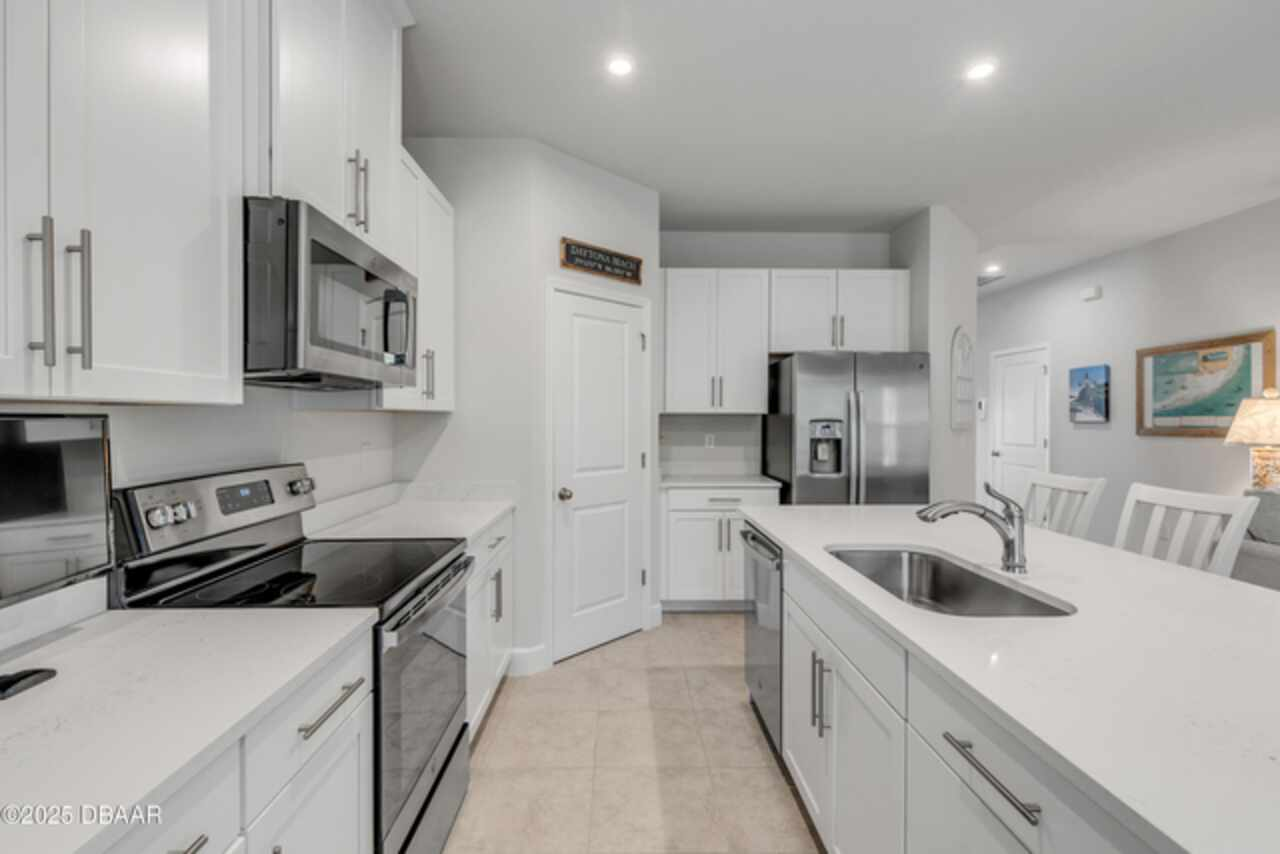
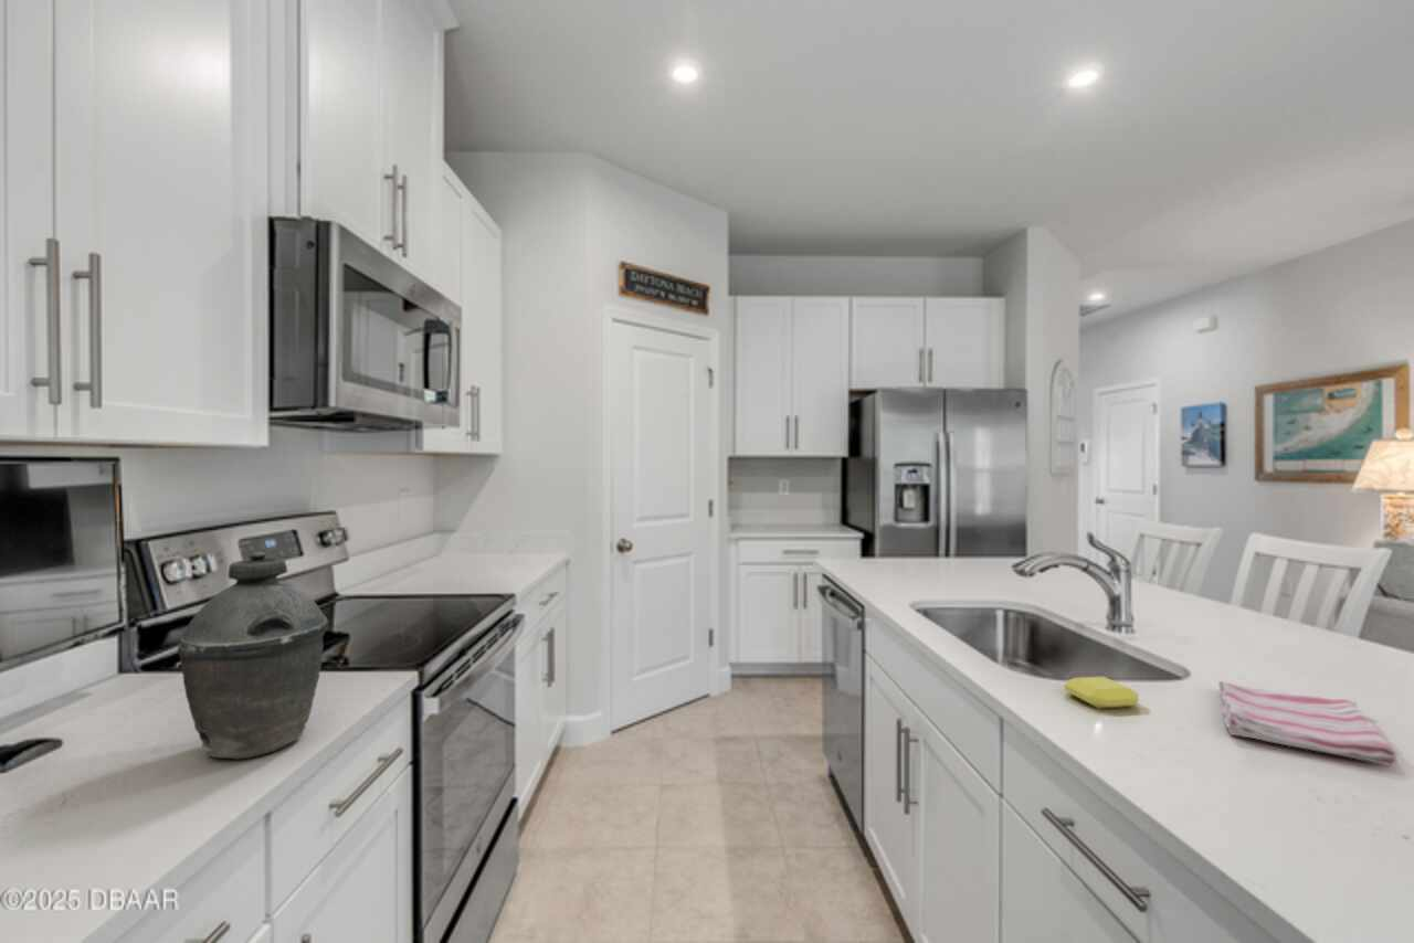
+ kettle (256, 647)
+ soap bar (1100, 691)
+ dish towel (1295, 713)
